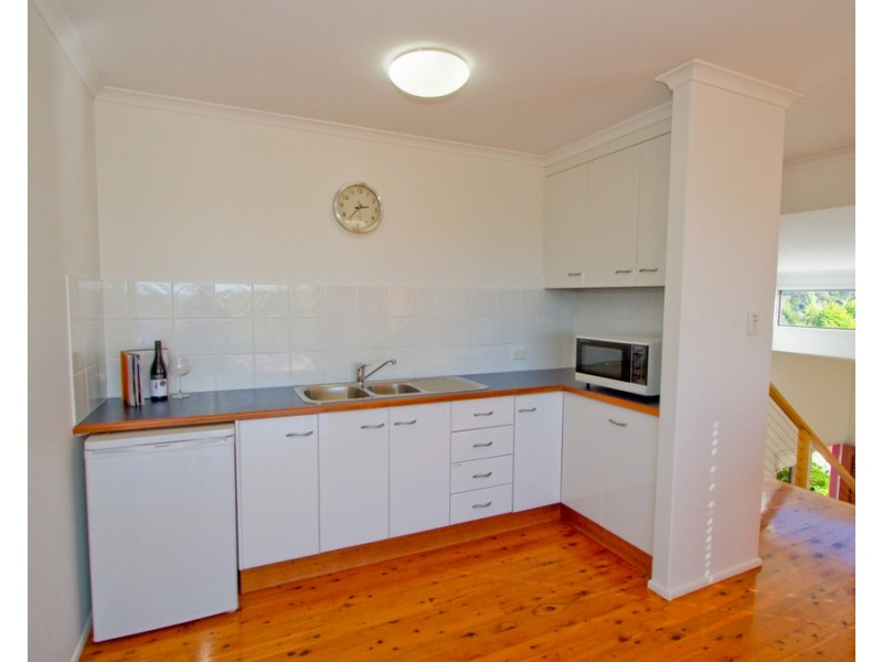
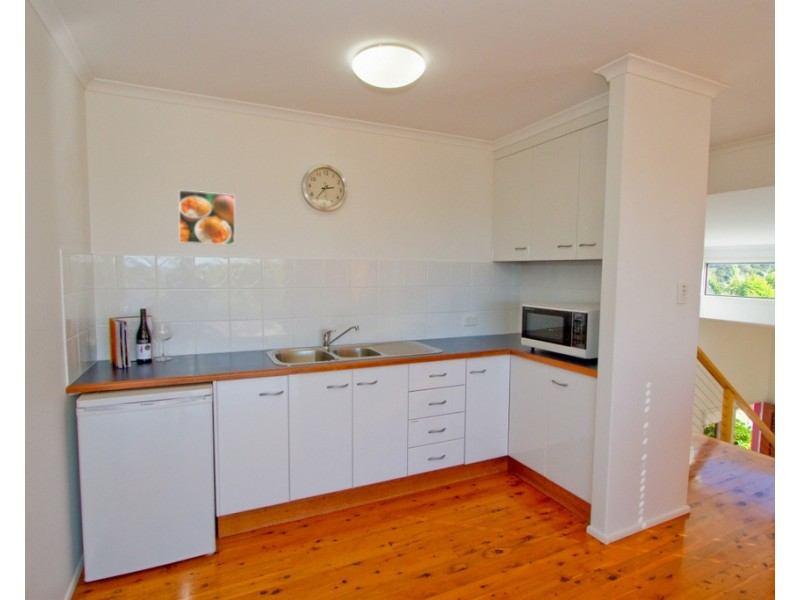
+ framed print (207, 218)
